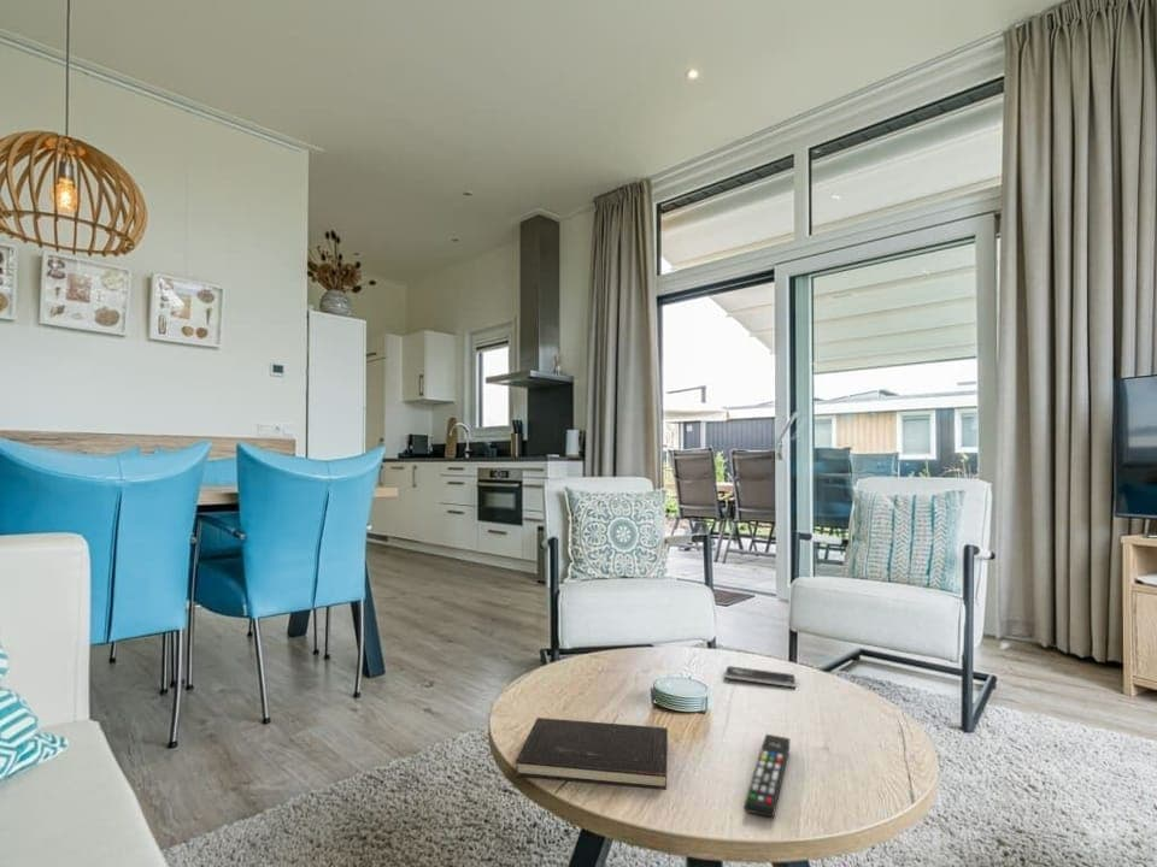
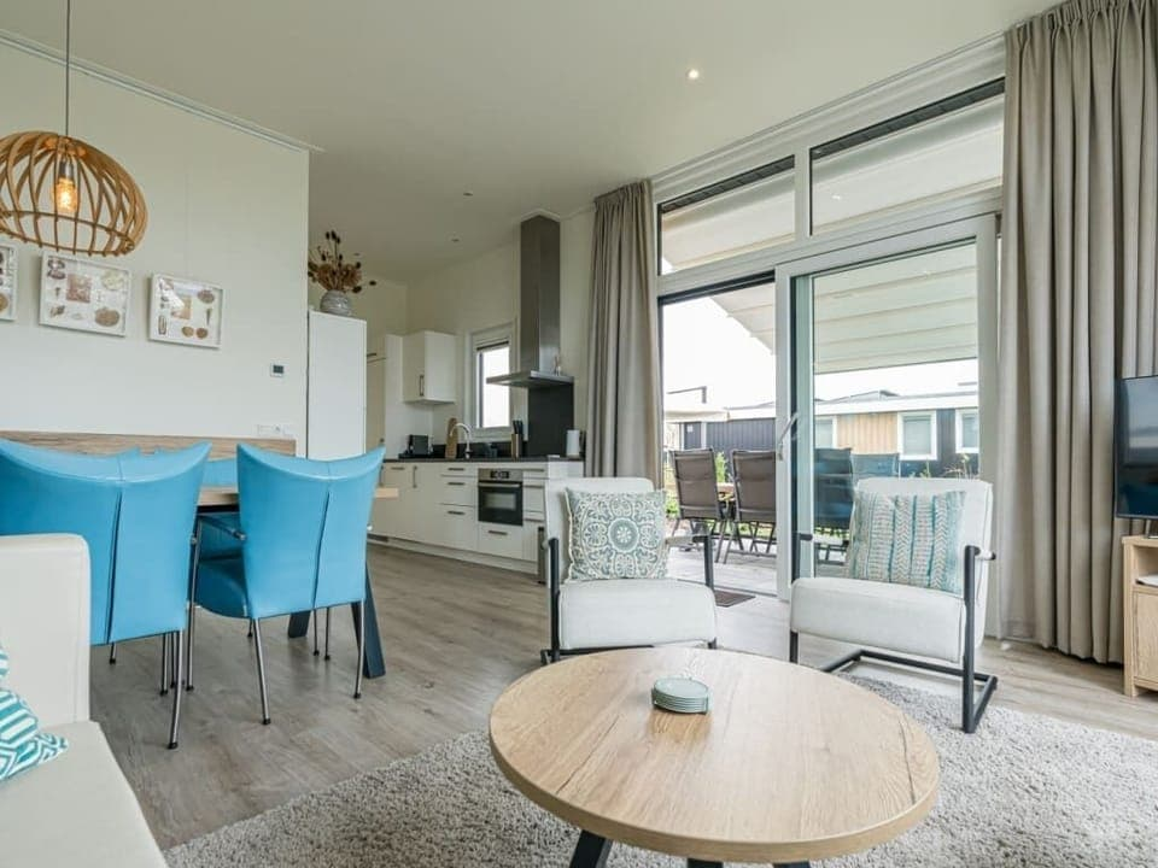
- hardcover book (595, 749)
- smartphone (759, 676)
- remote control (769, 771)
